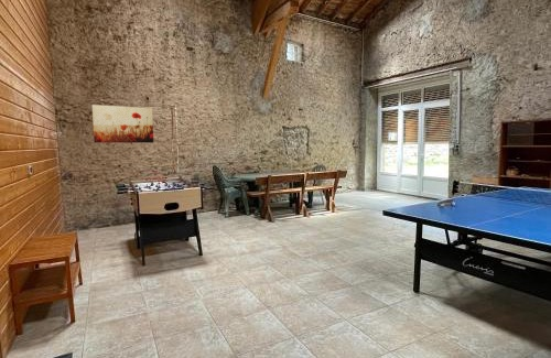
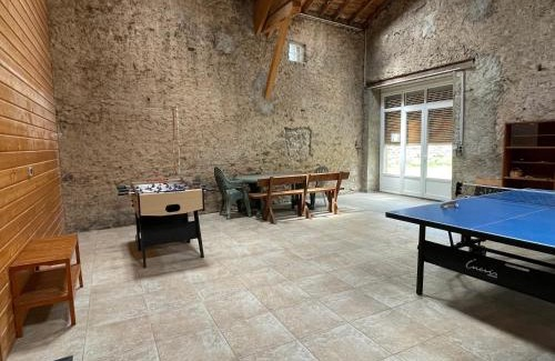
- wall art (123, 124)
